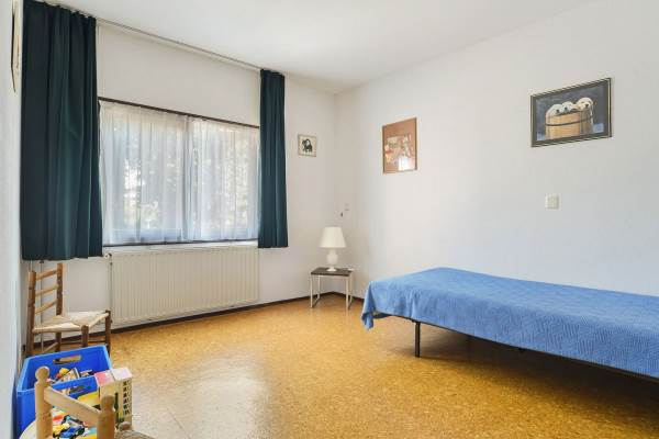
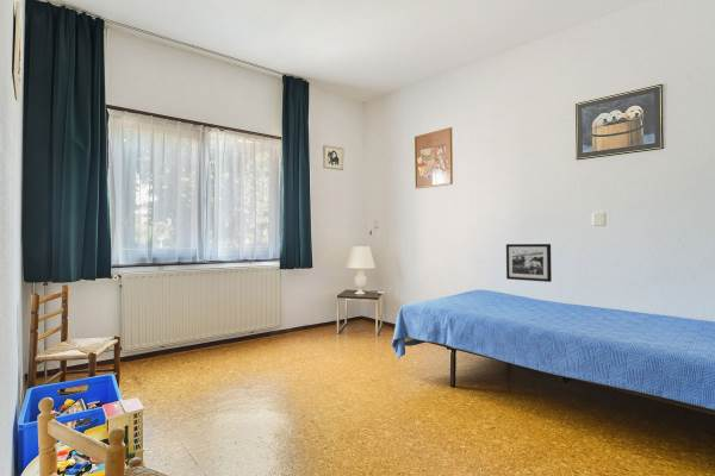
+ picture frame (527, 262)
